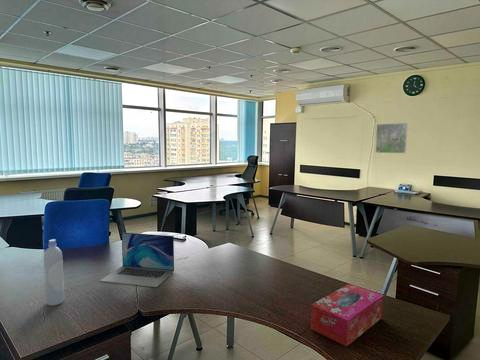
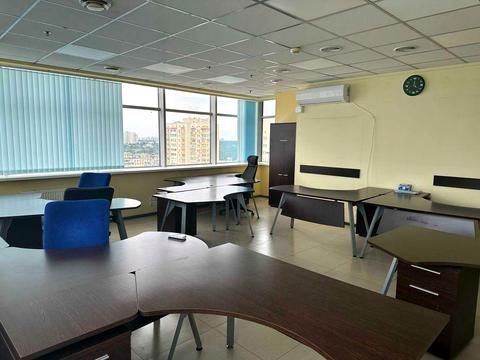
- tissue box (348, 311)
- bottle (53, 271)
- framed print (390, 138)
- laptop (138, 257)
